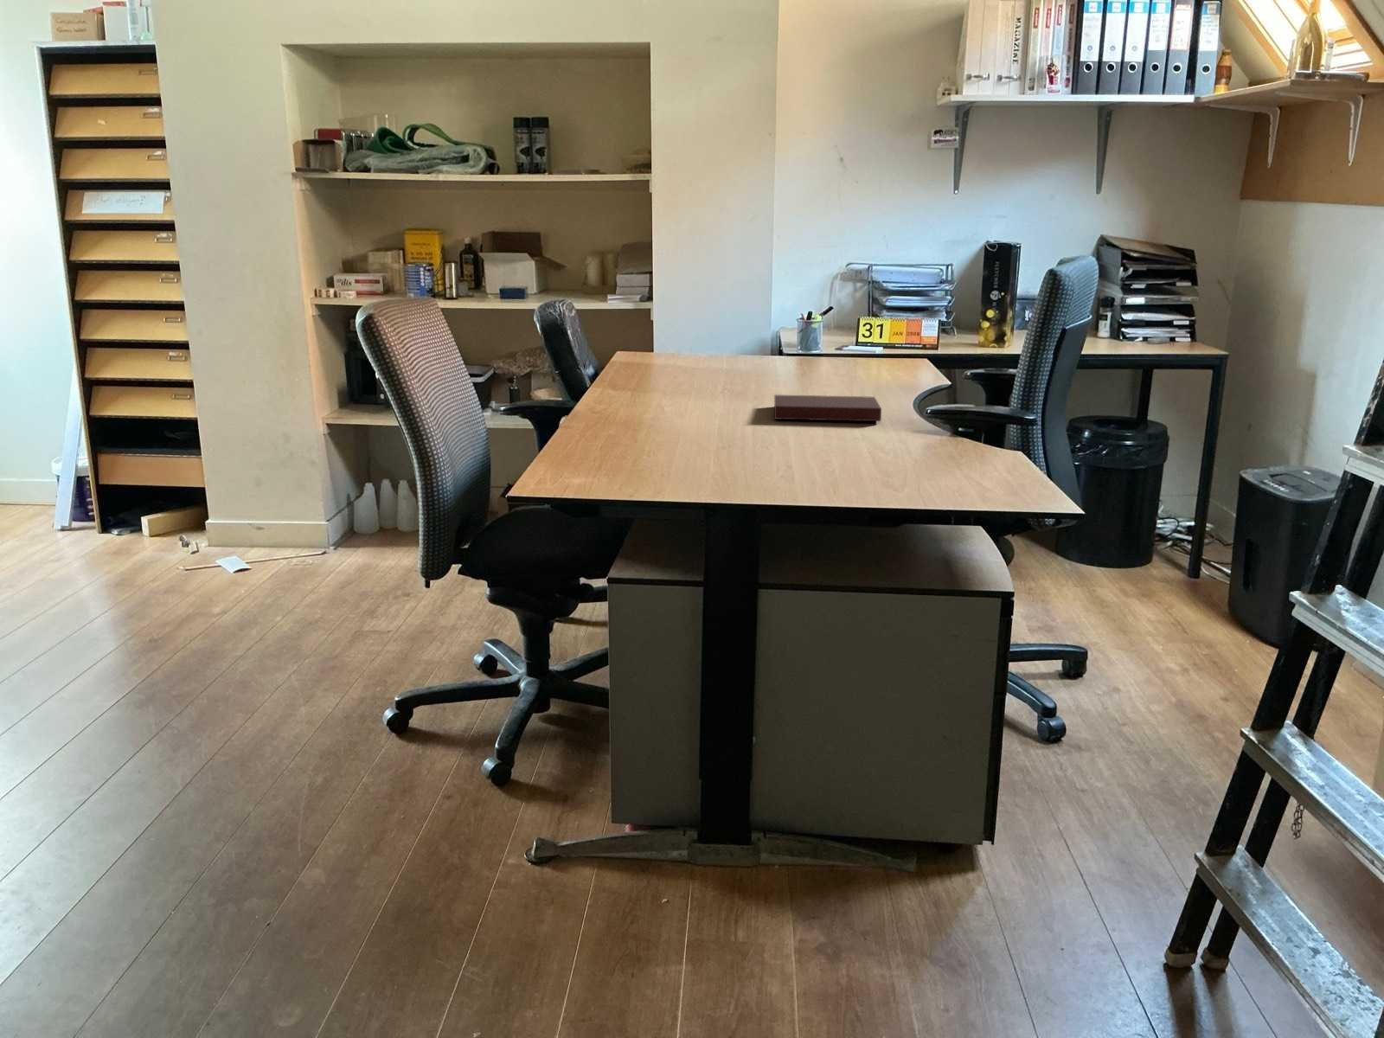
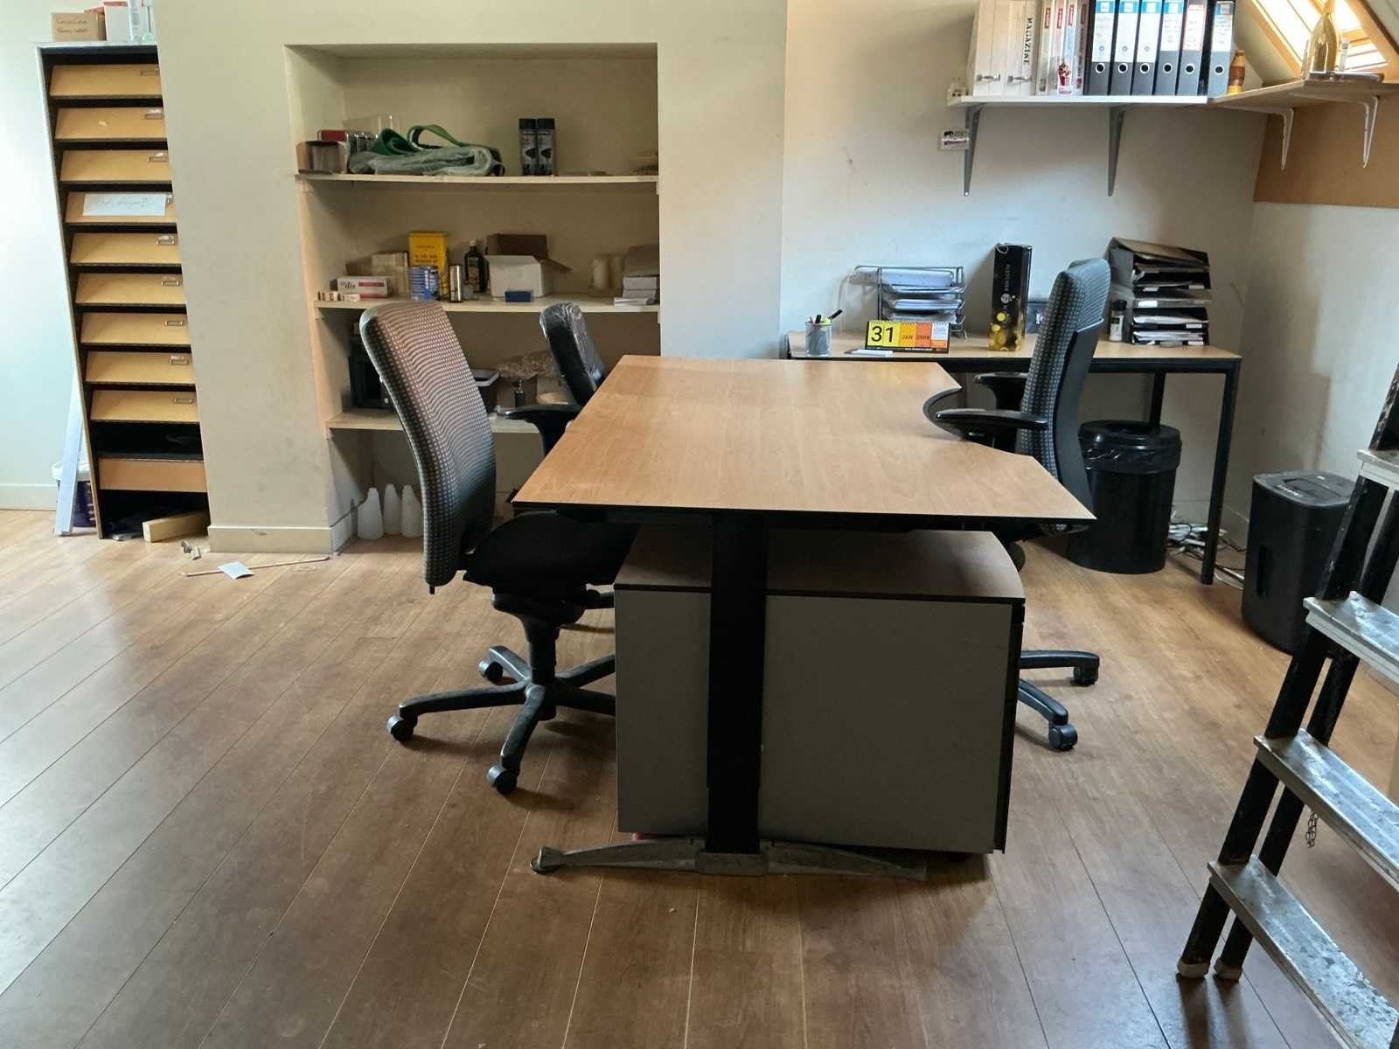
- notebook (825, 408)
